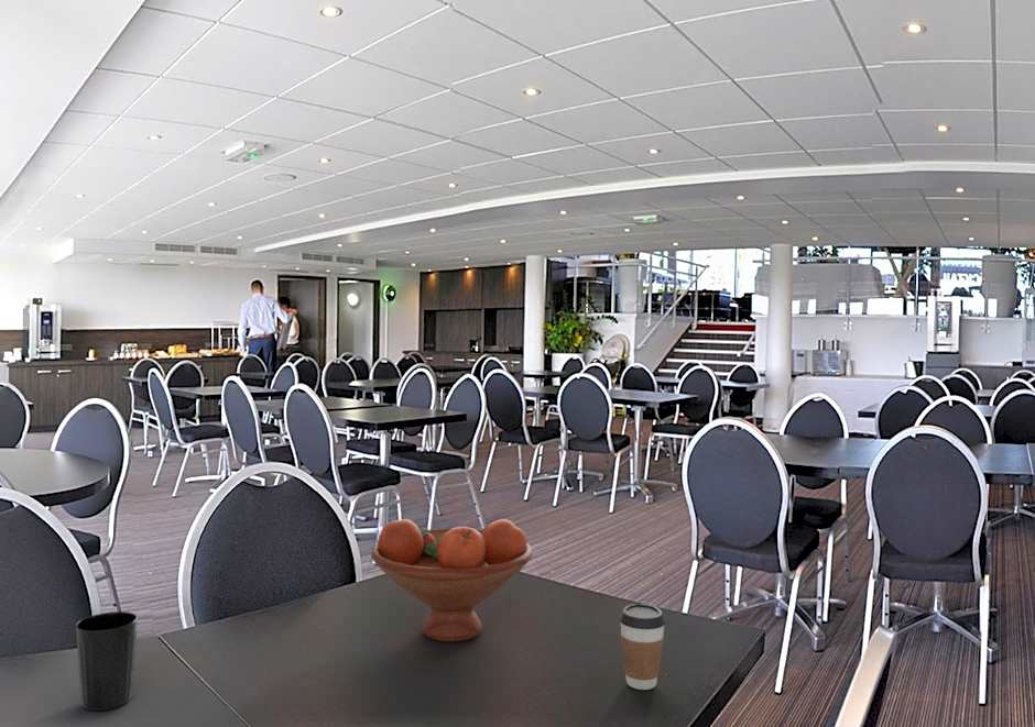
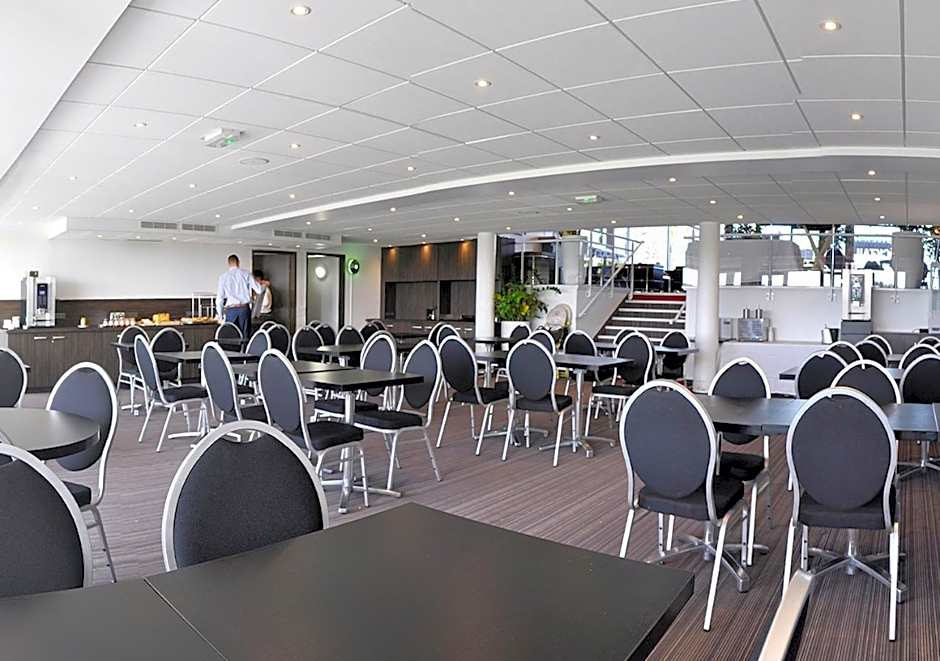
- fruit bowl (451, 573)
- coffee cup (642, 647)
- cup (107, 661)
